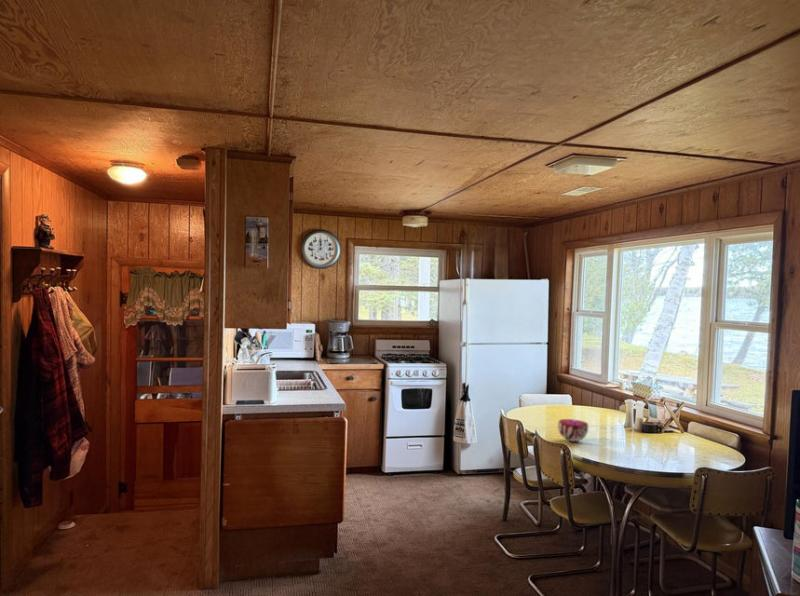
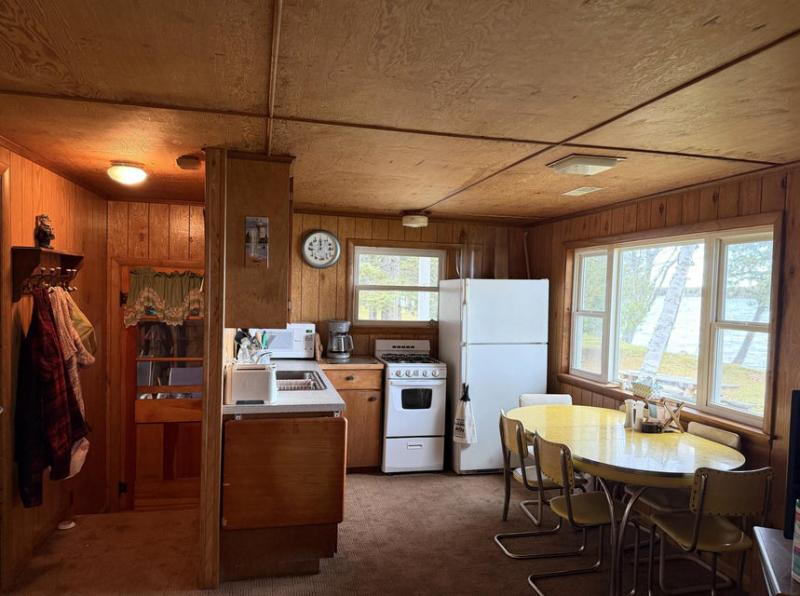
- decorative bowl (572, 431)
